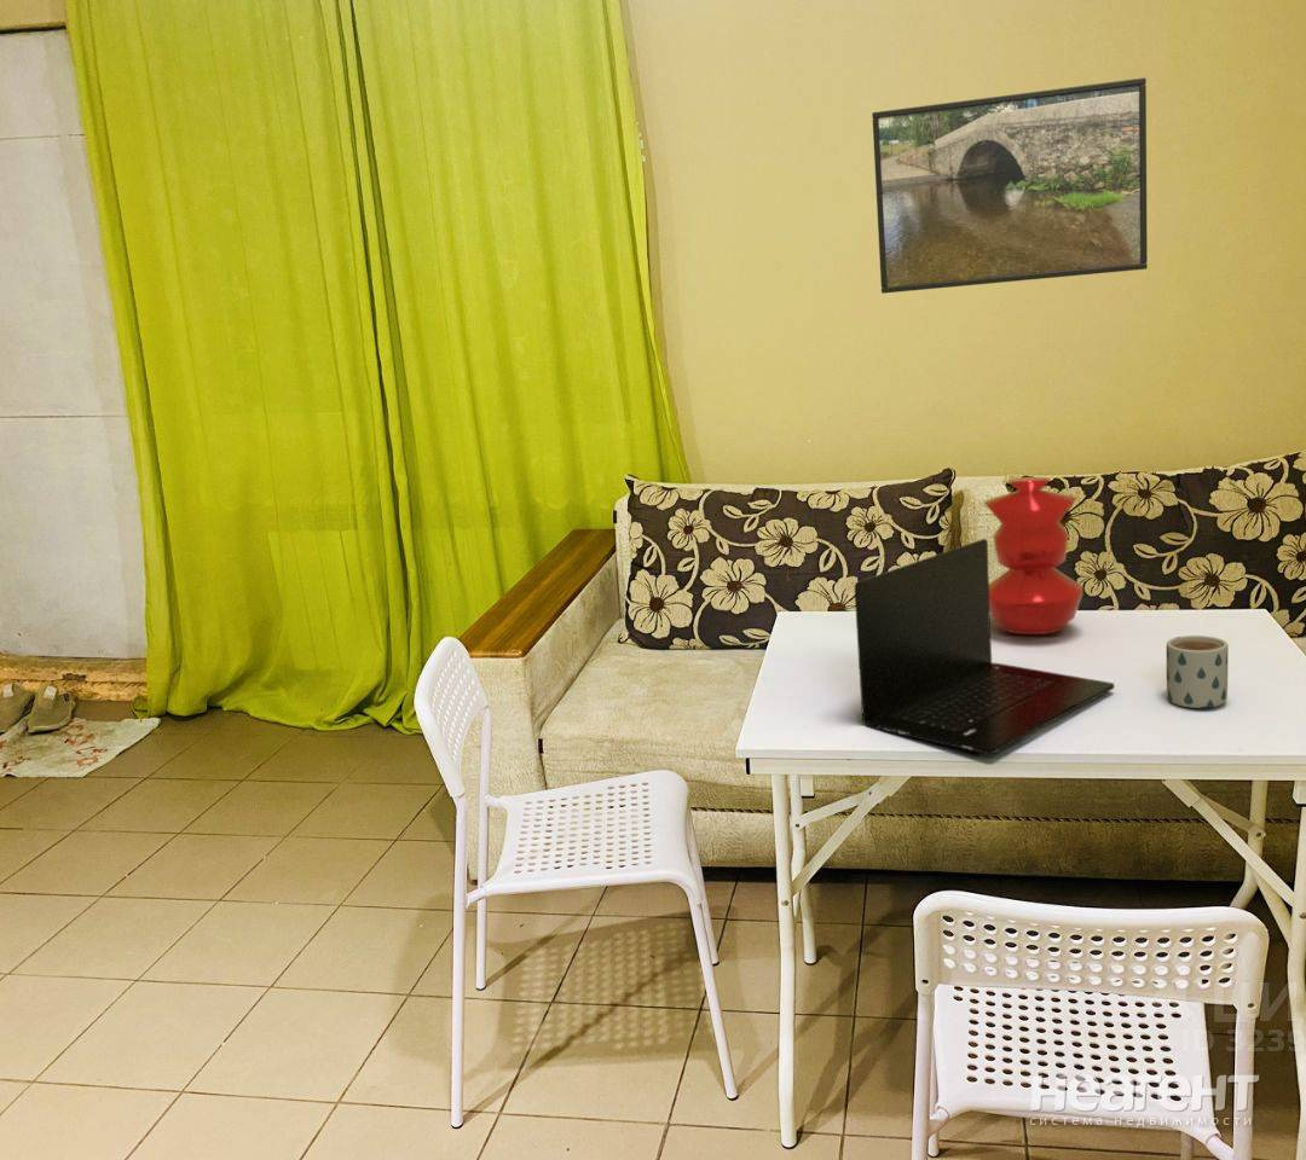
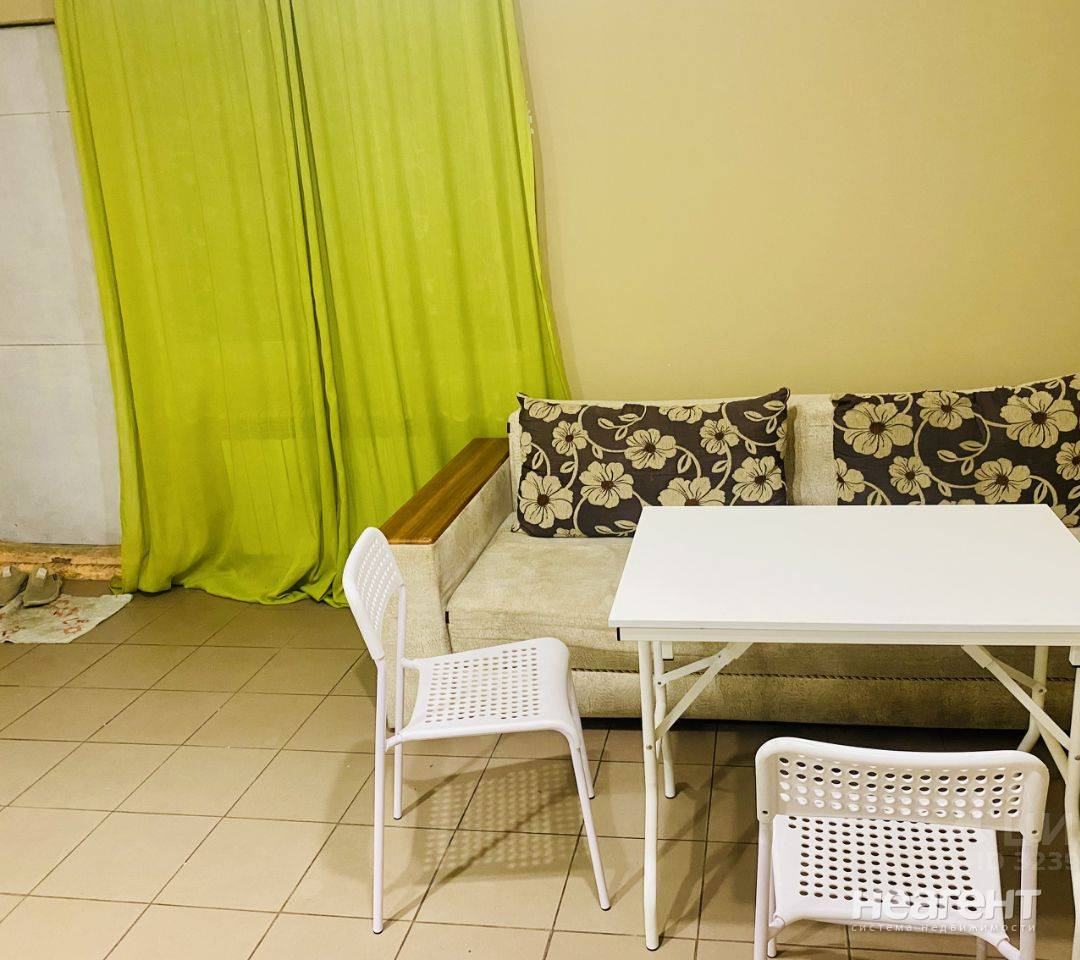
- laptop (988, 637)
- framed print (1007, 190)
- vase (1030, 557)
- mug (1192, 668)
